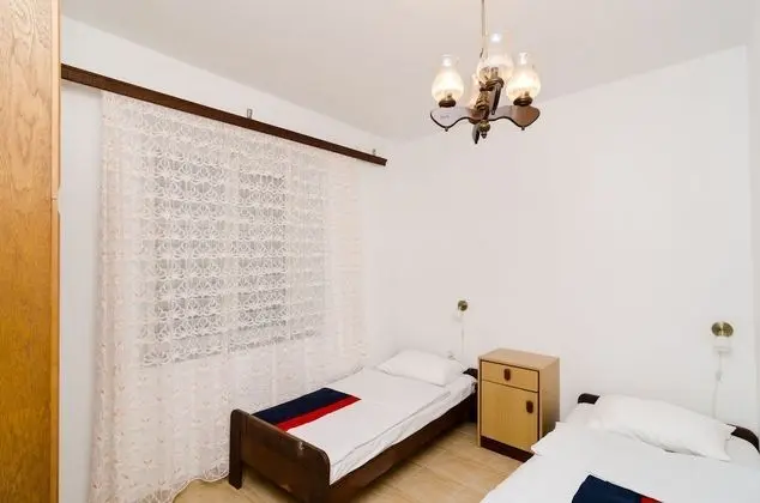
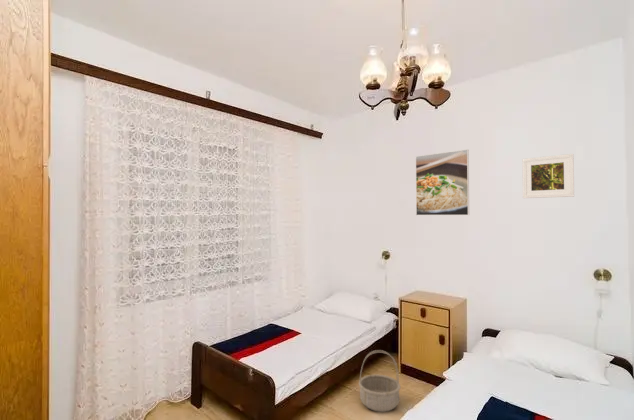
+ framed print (441, 184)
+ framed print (547, 177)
+ basket (379, 377)
